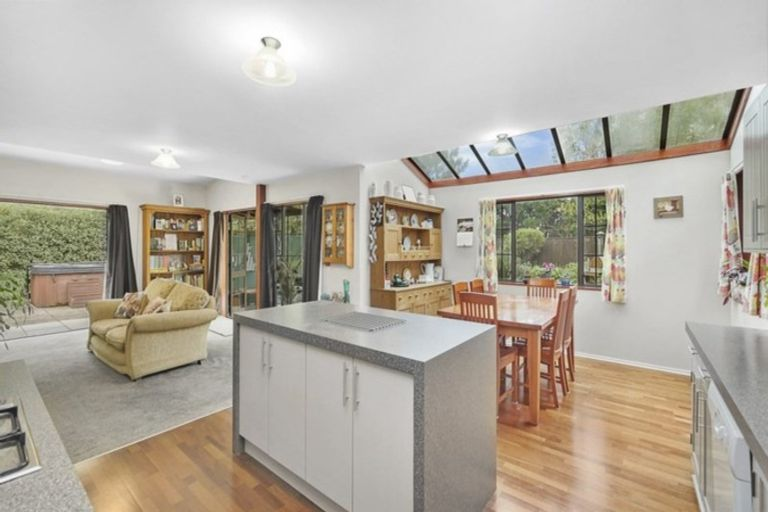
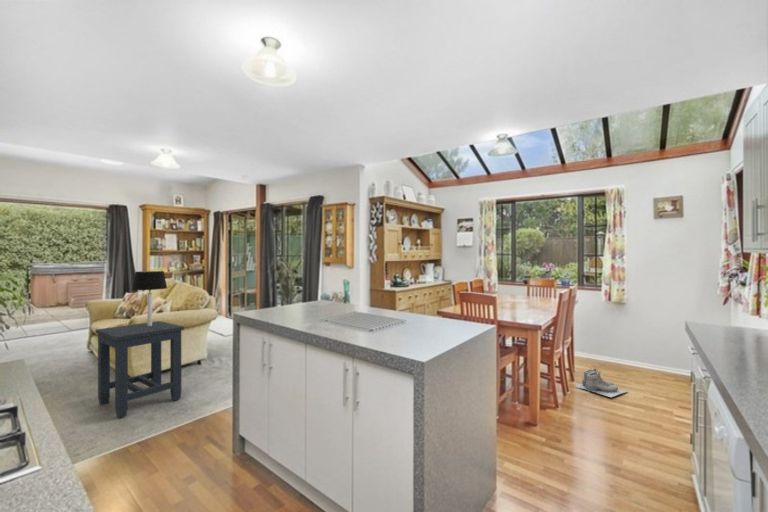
+ table lamp (149, 298)
+ boots (600, 379)
+ side table (142, 374)
